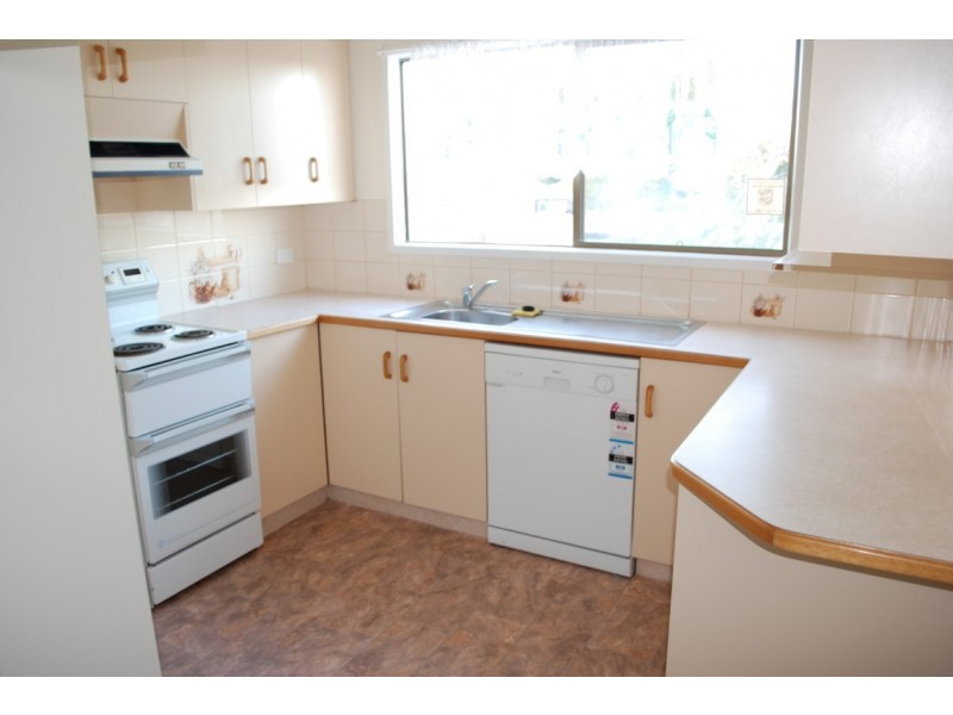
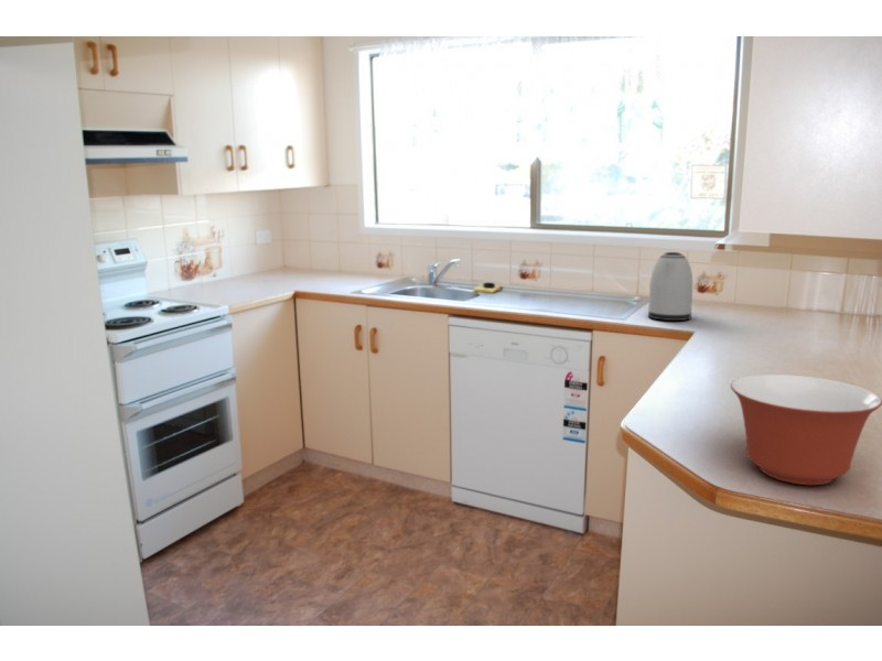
+ kettle (673, 283)
+ mixing bowl (799, 432)
